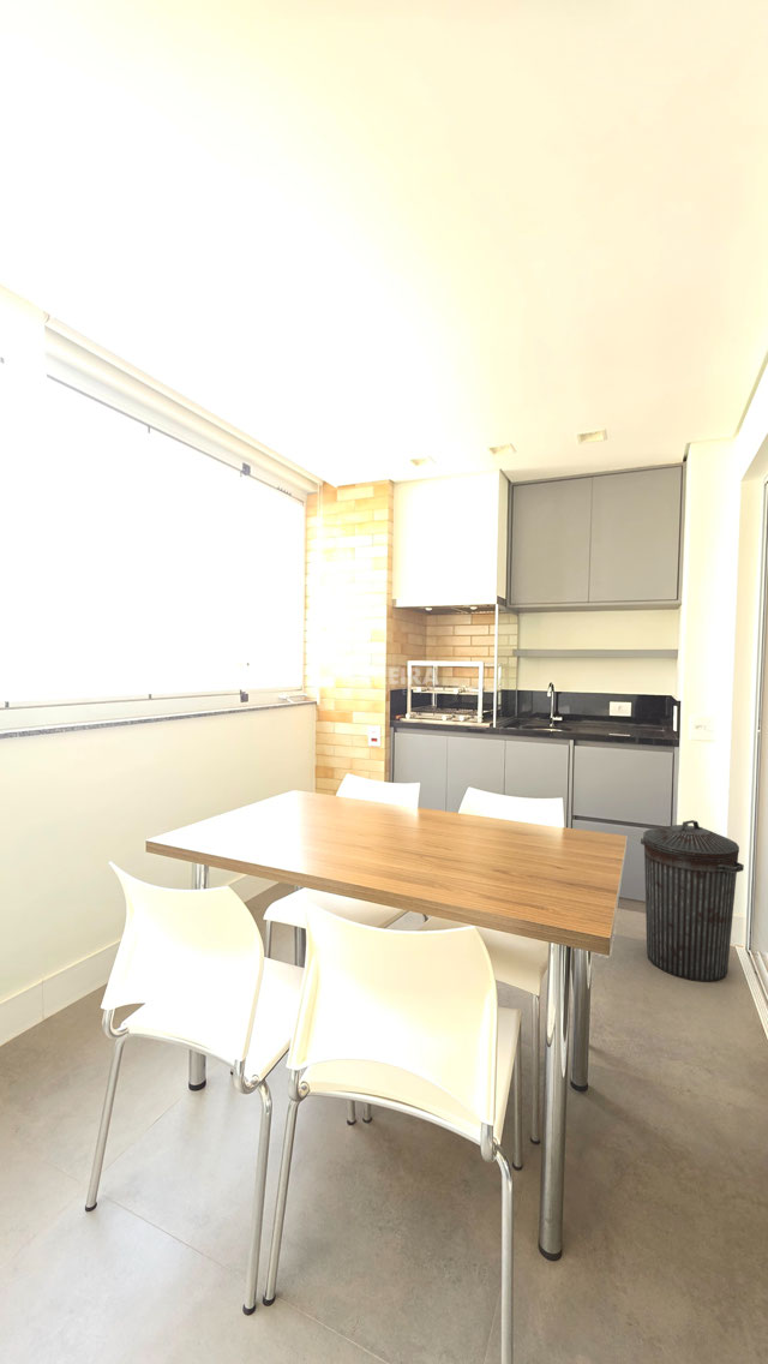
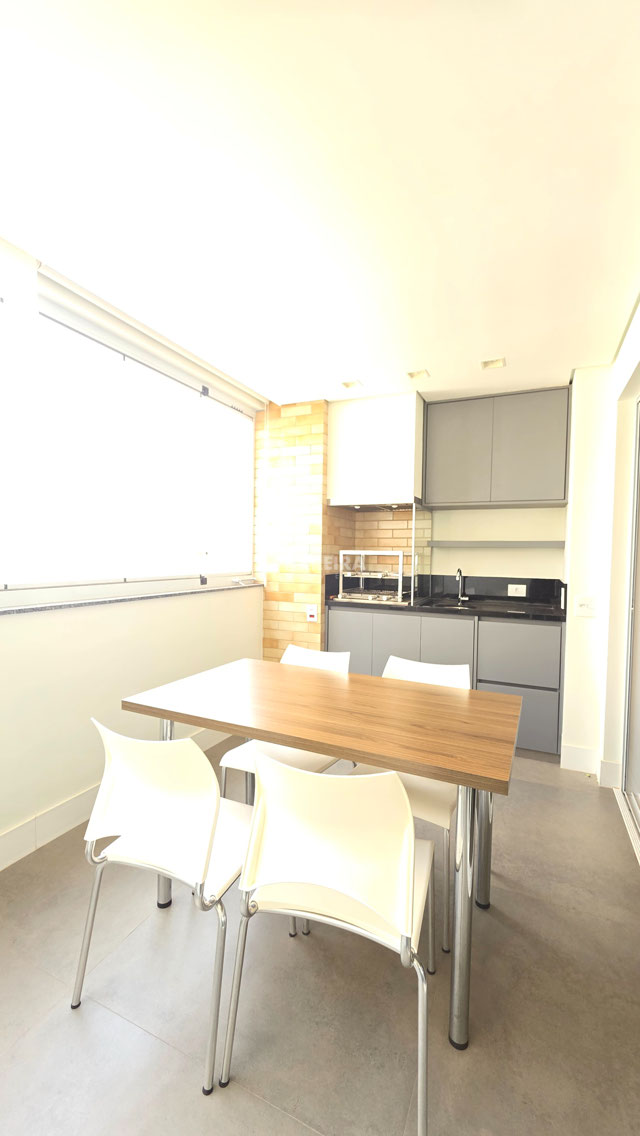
- trash can (688, 892)
